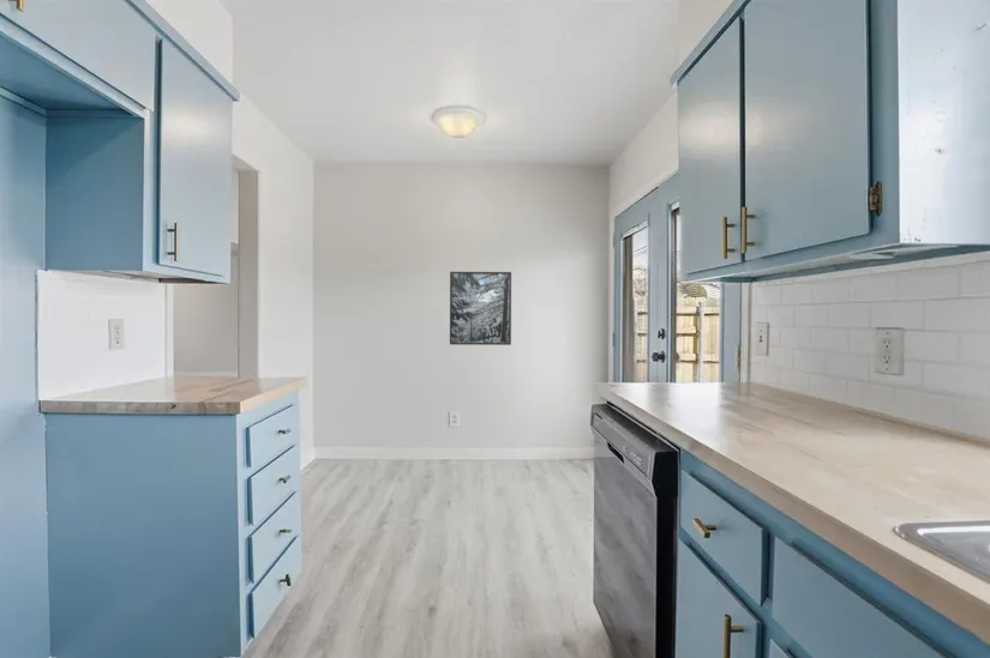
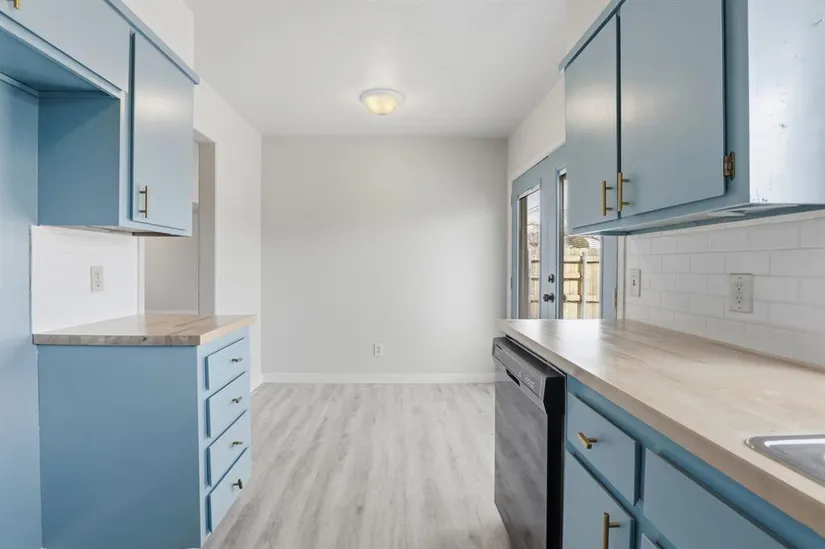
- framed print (480, 308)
